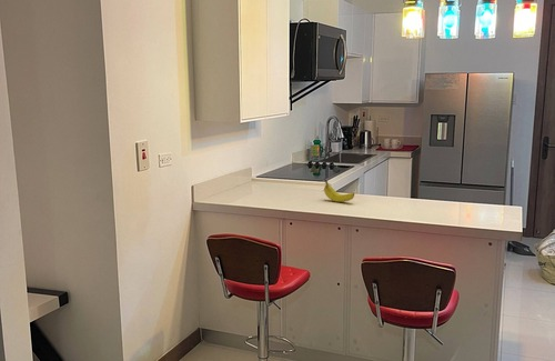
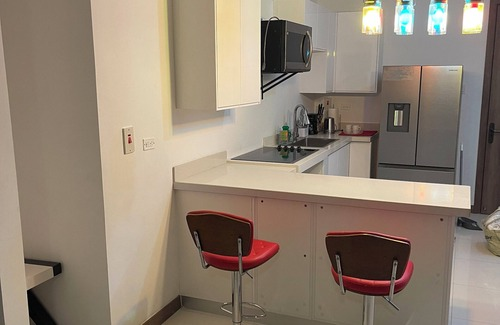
- fruit (339, 193)
